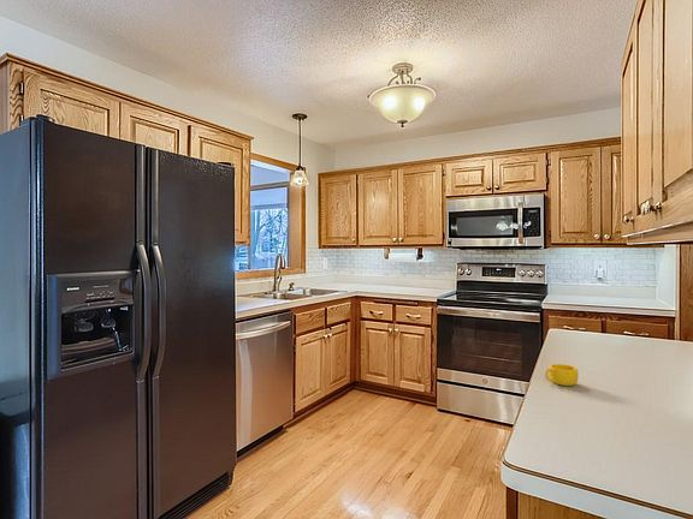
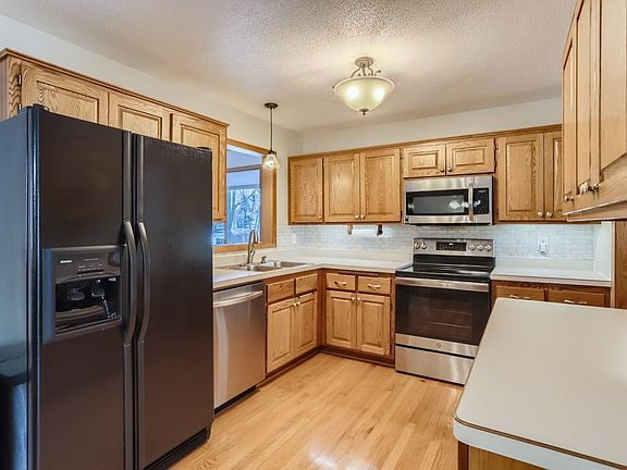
- cup (559, 375)
